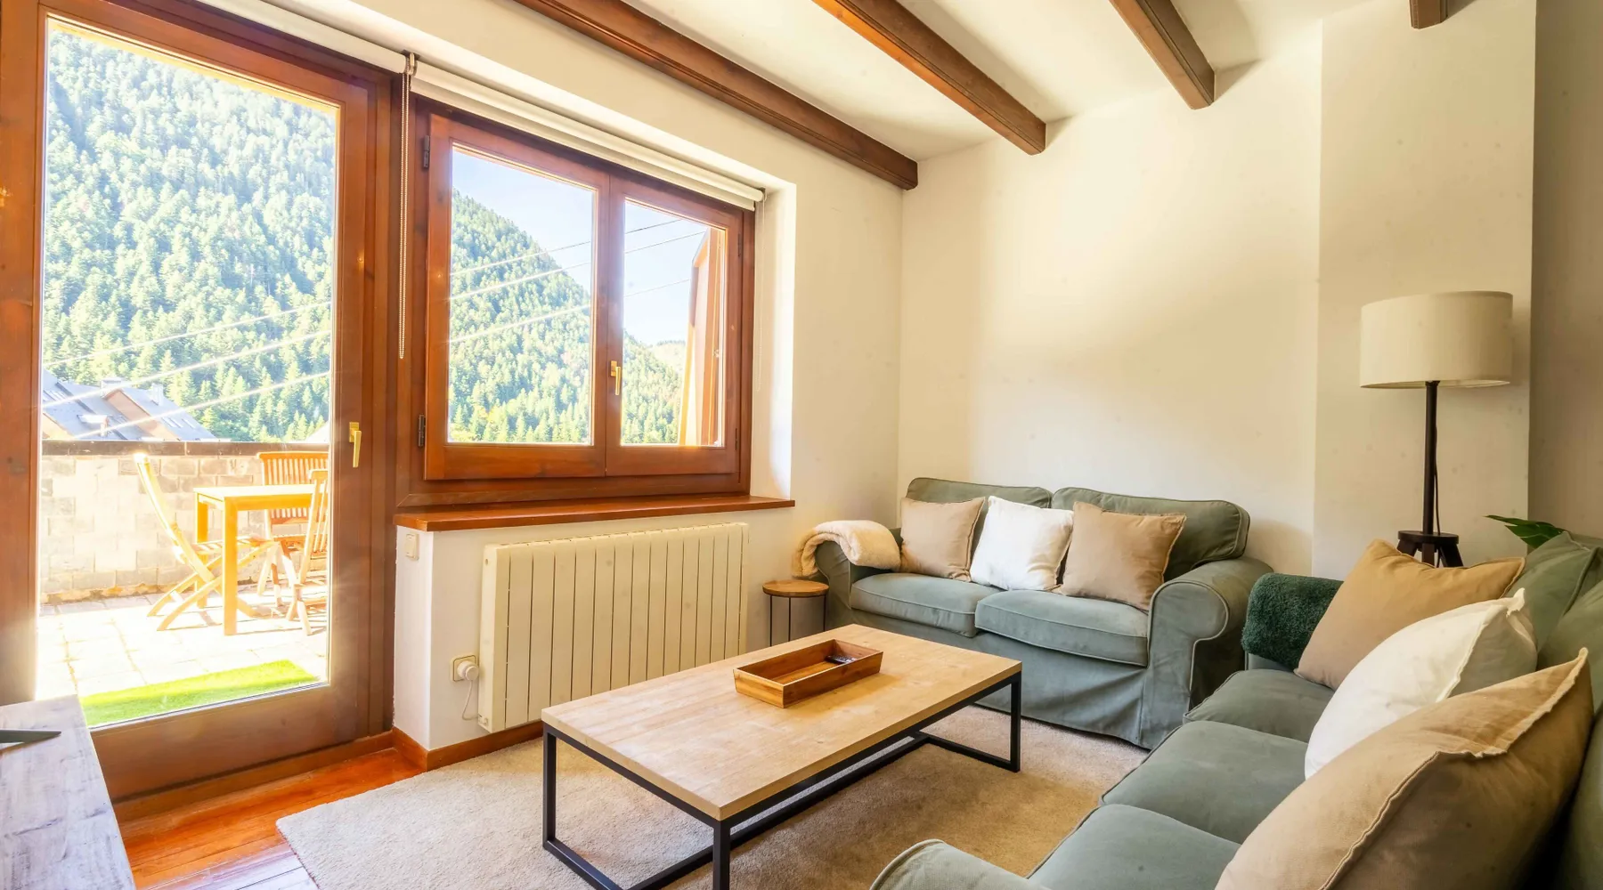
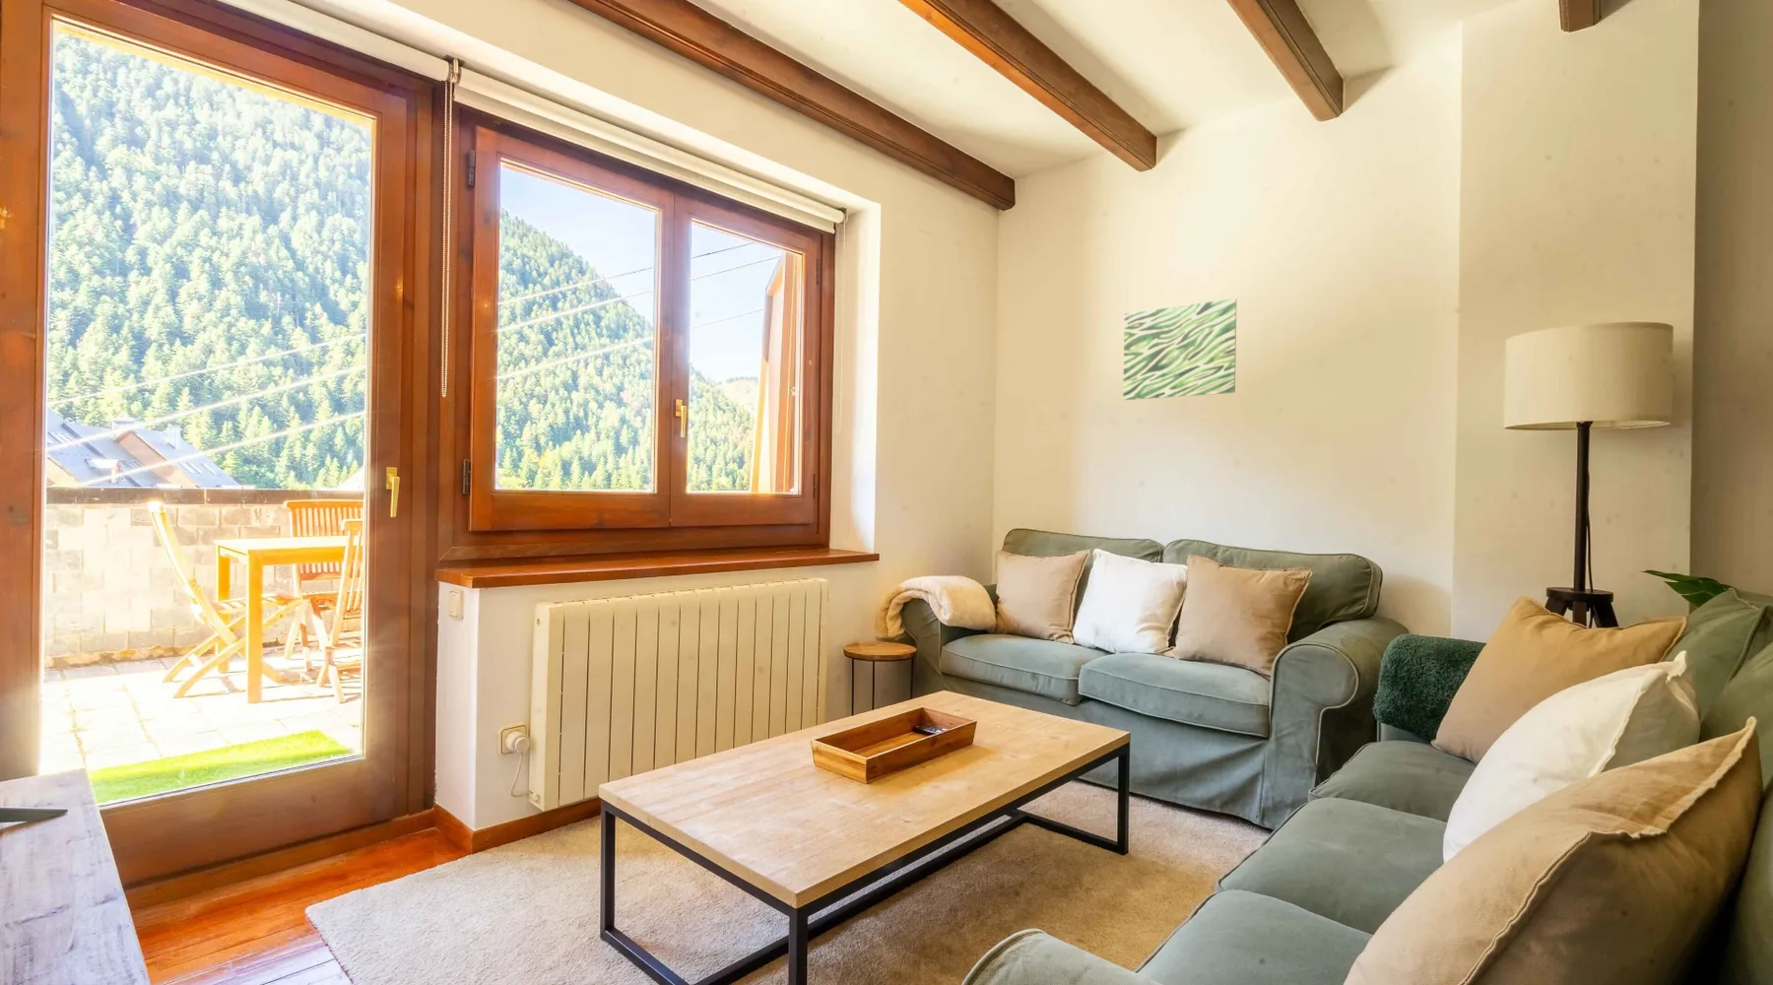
+ wall art (1178, 351)
